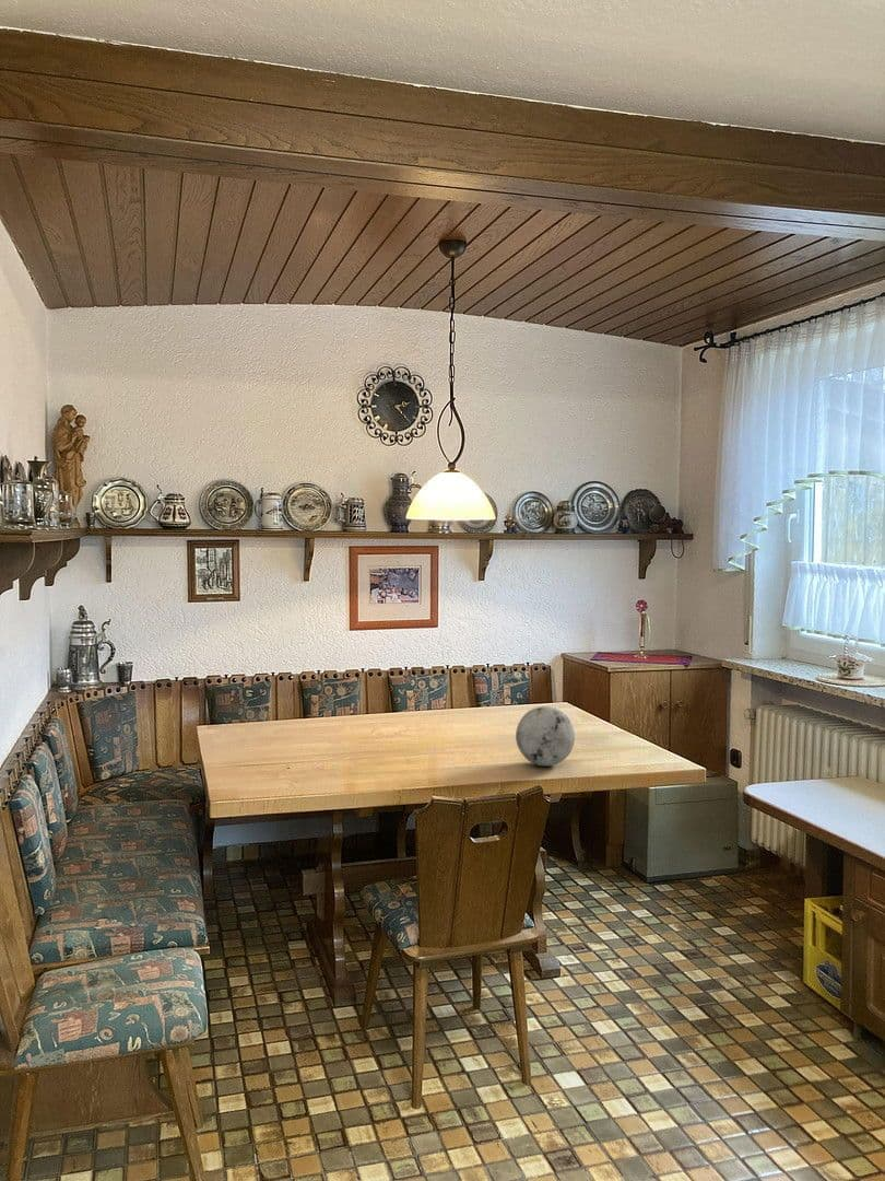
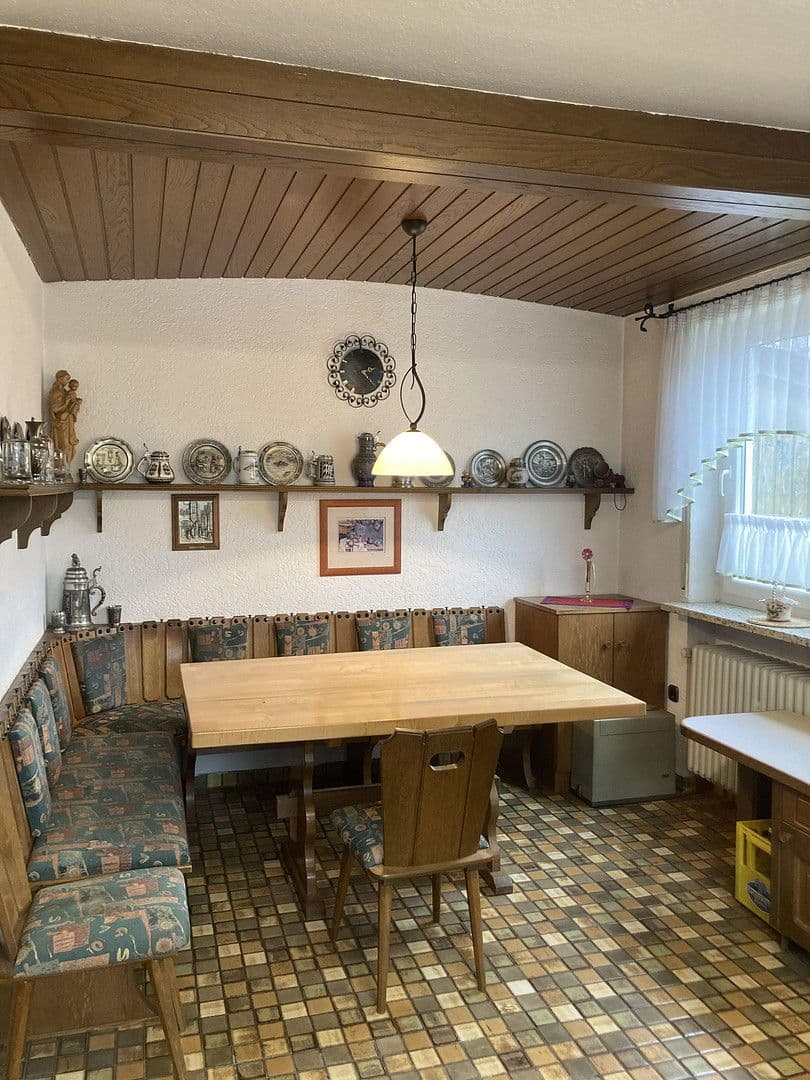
- decorative orb (545, 736)
